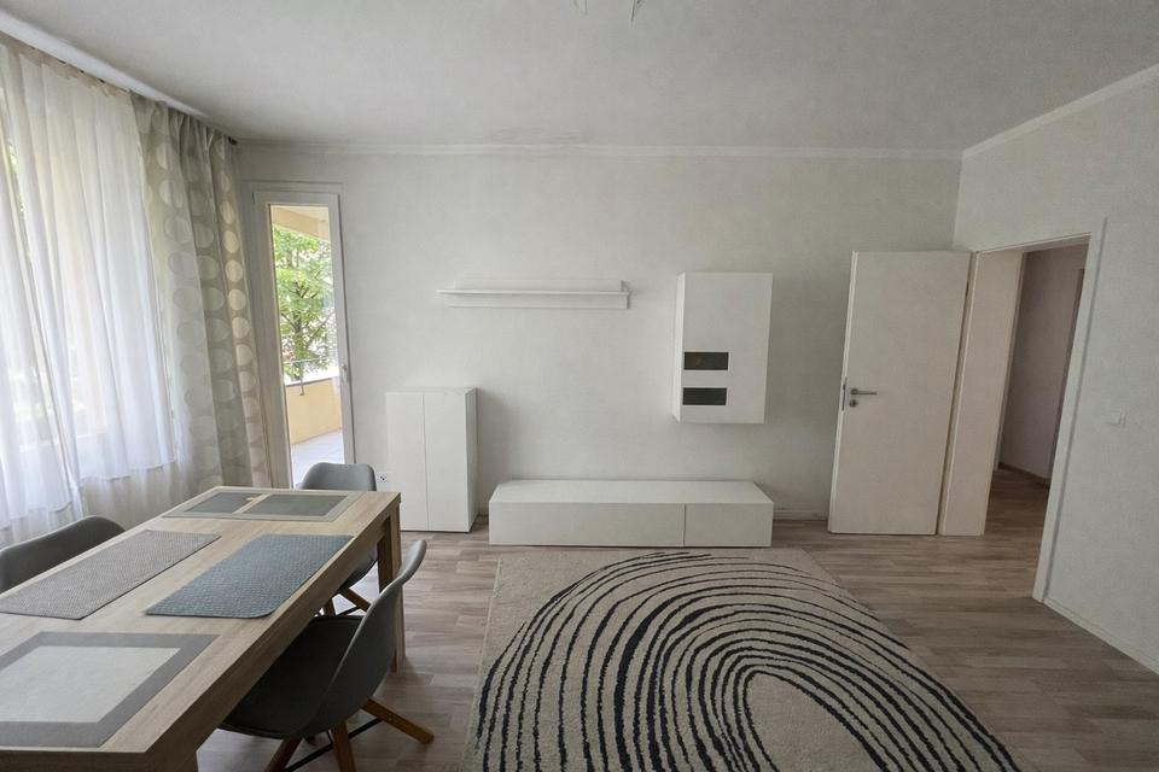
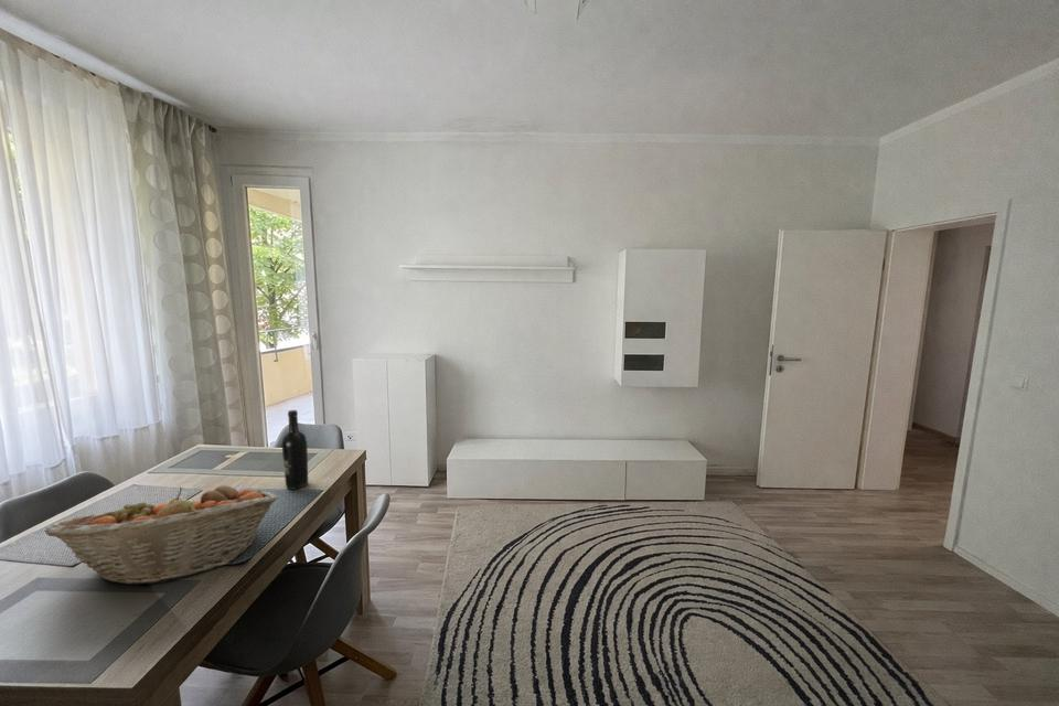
+ fruit basket (175, 523)
+ wine bottle (295, 448)
